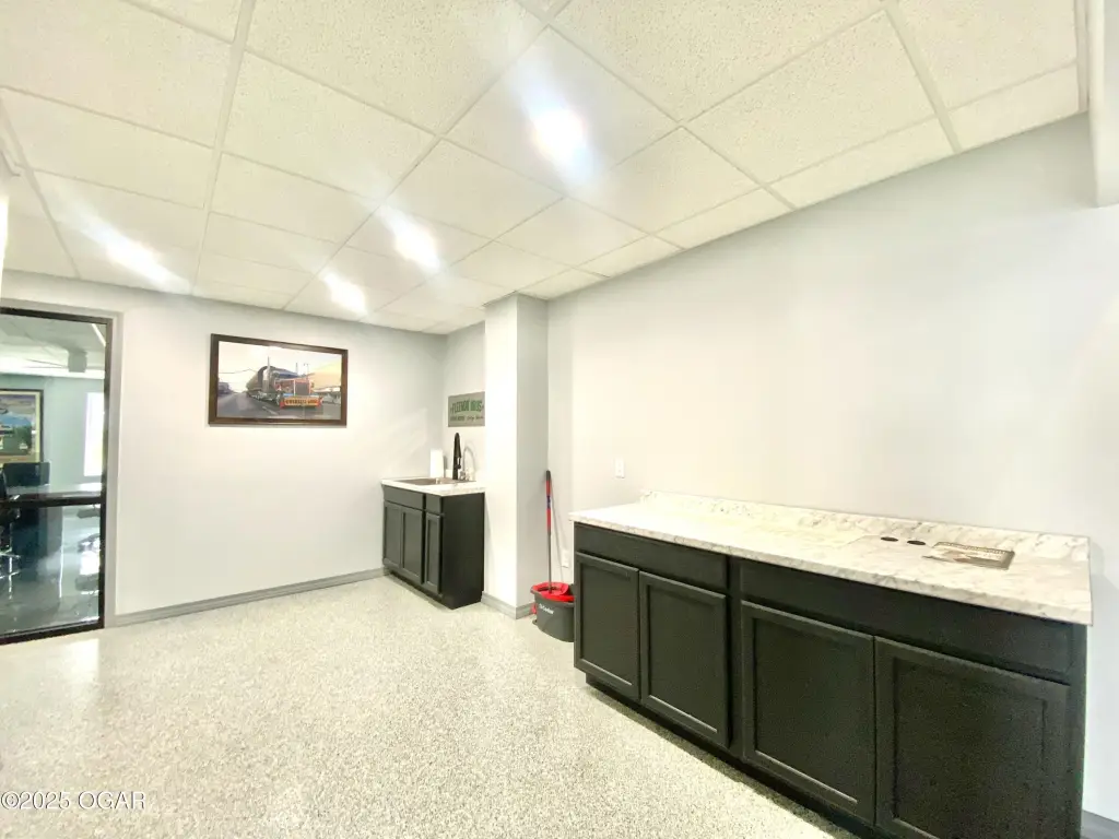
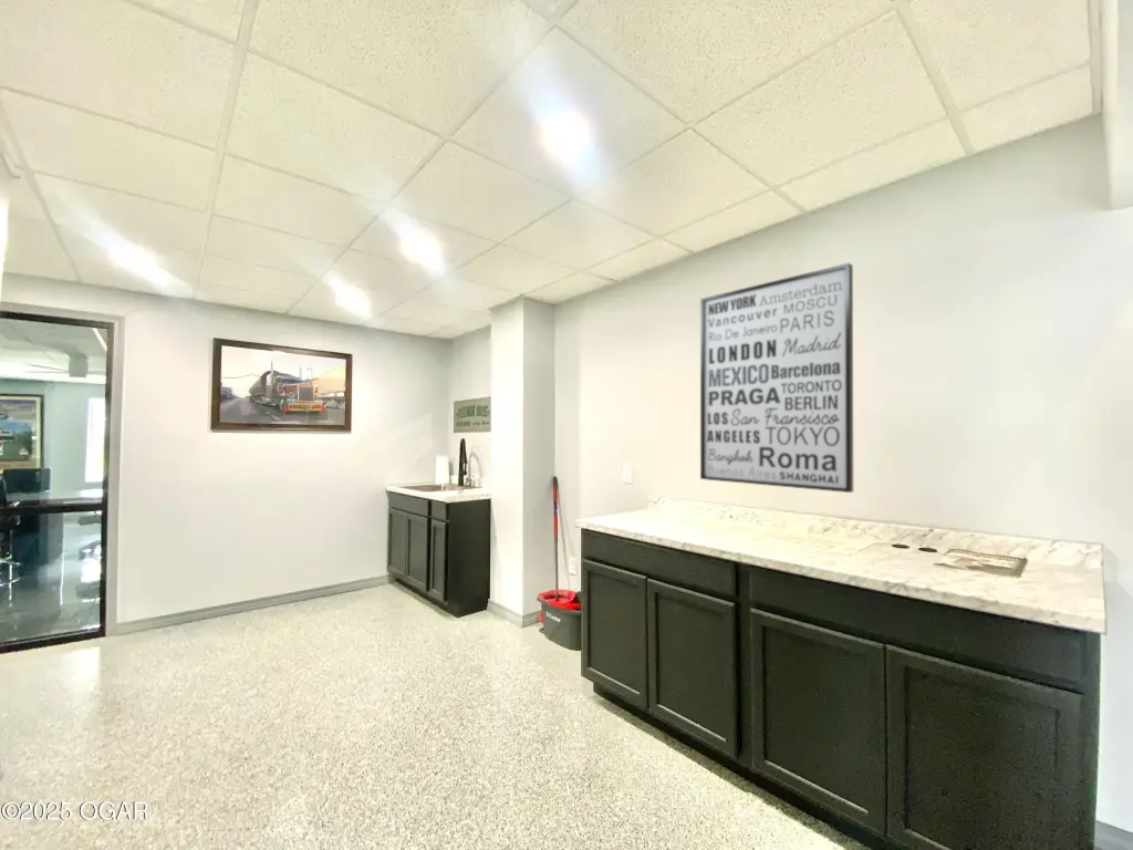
+ wall art (768, 383)
